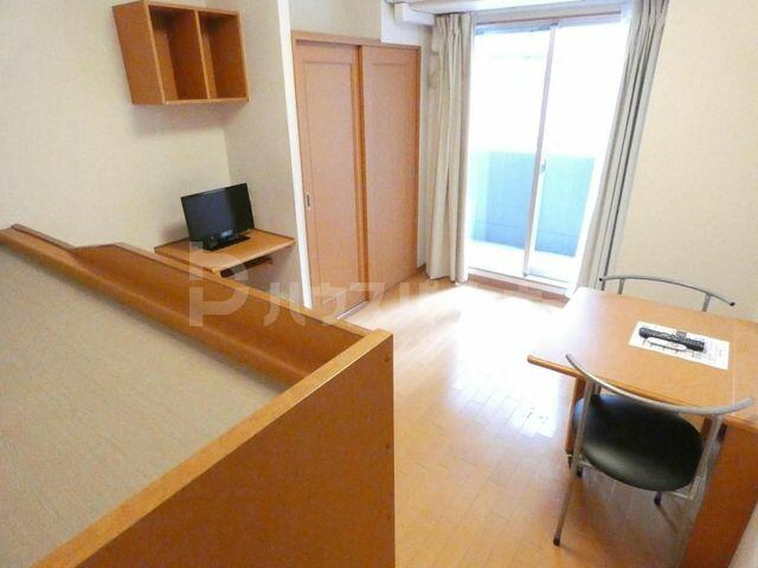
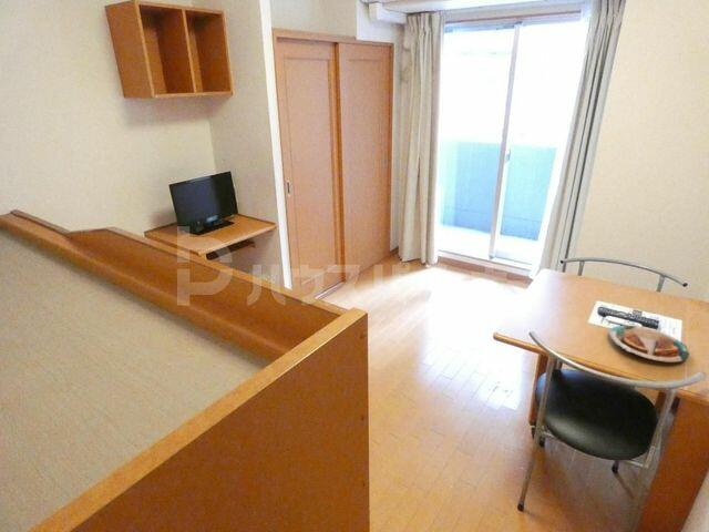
+ plate (648, 342)
